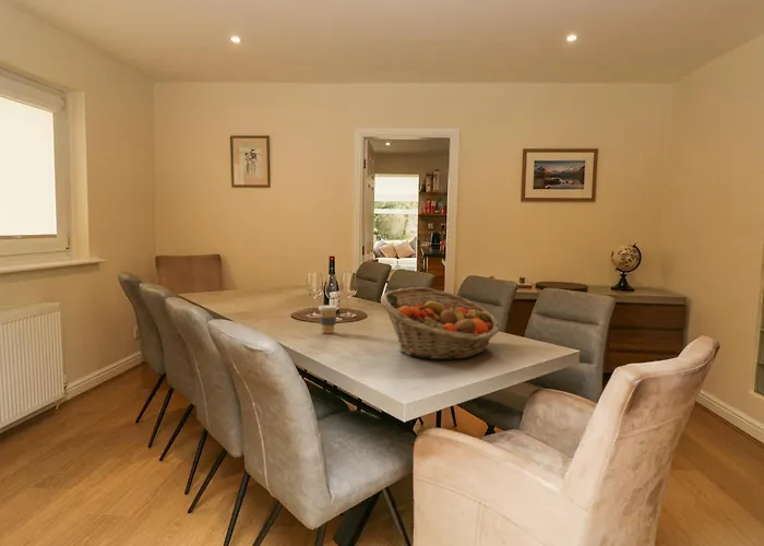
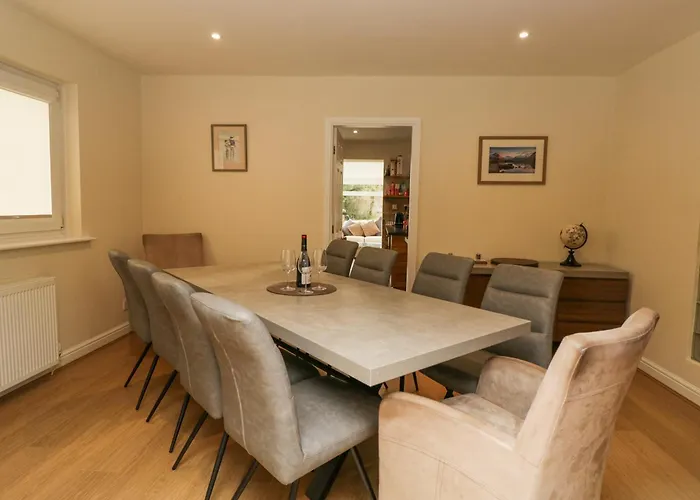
- coffee cup (327, 319)
- fruit basket (440, 320)
